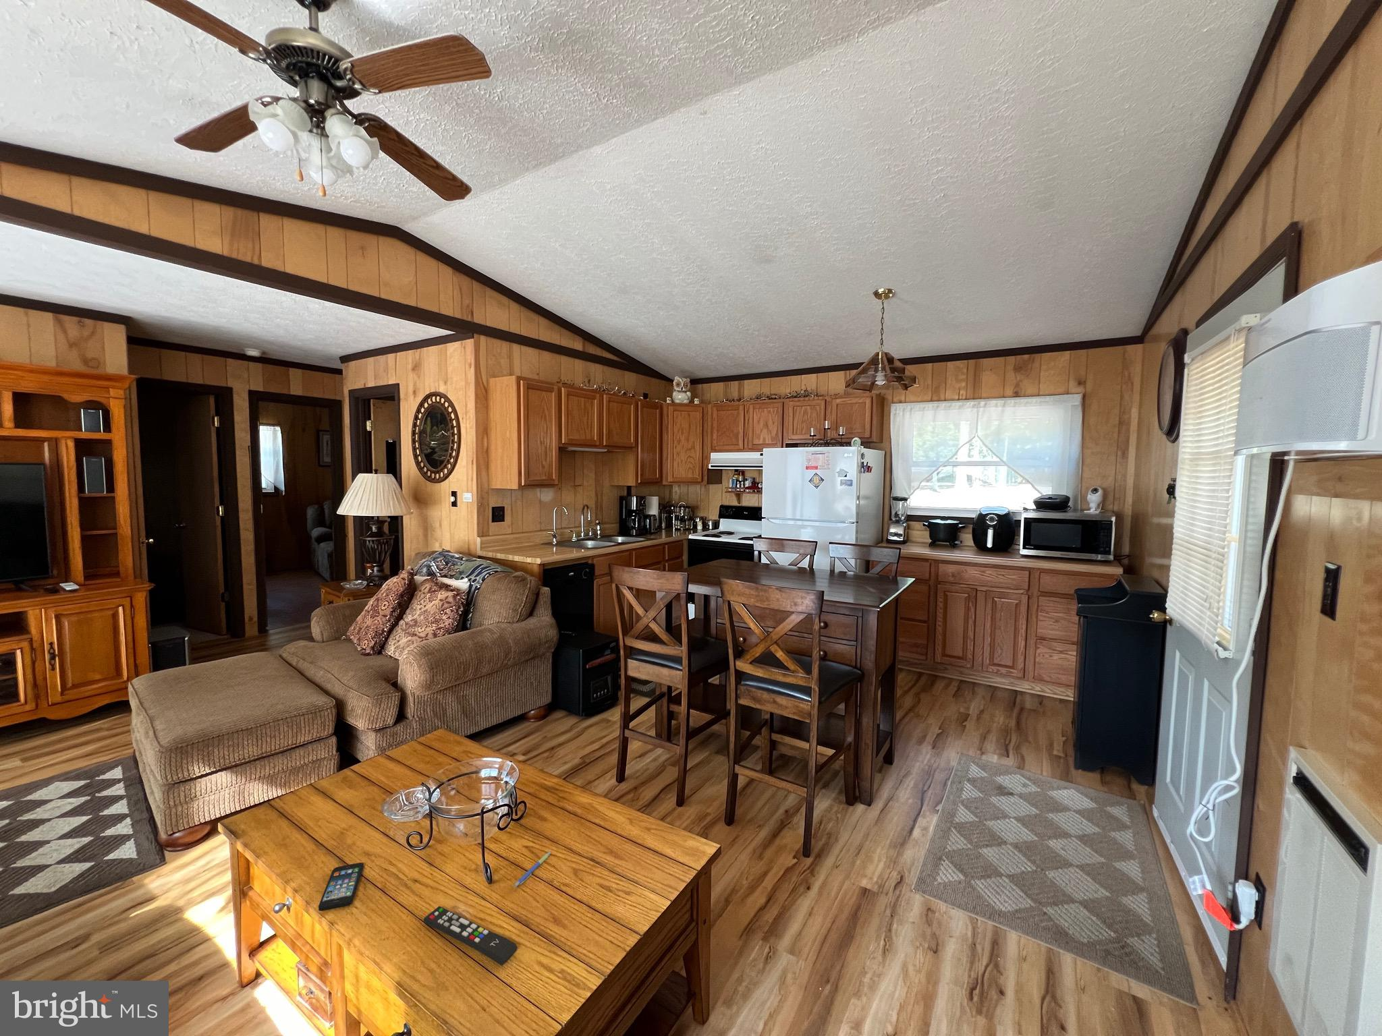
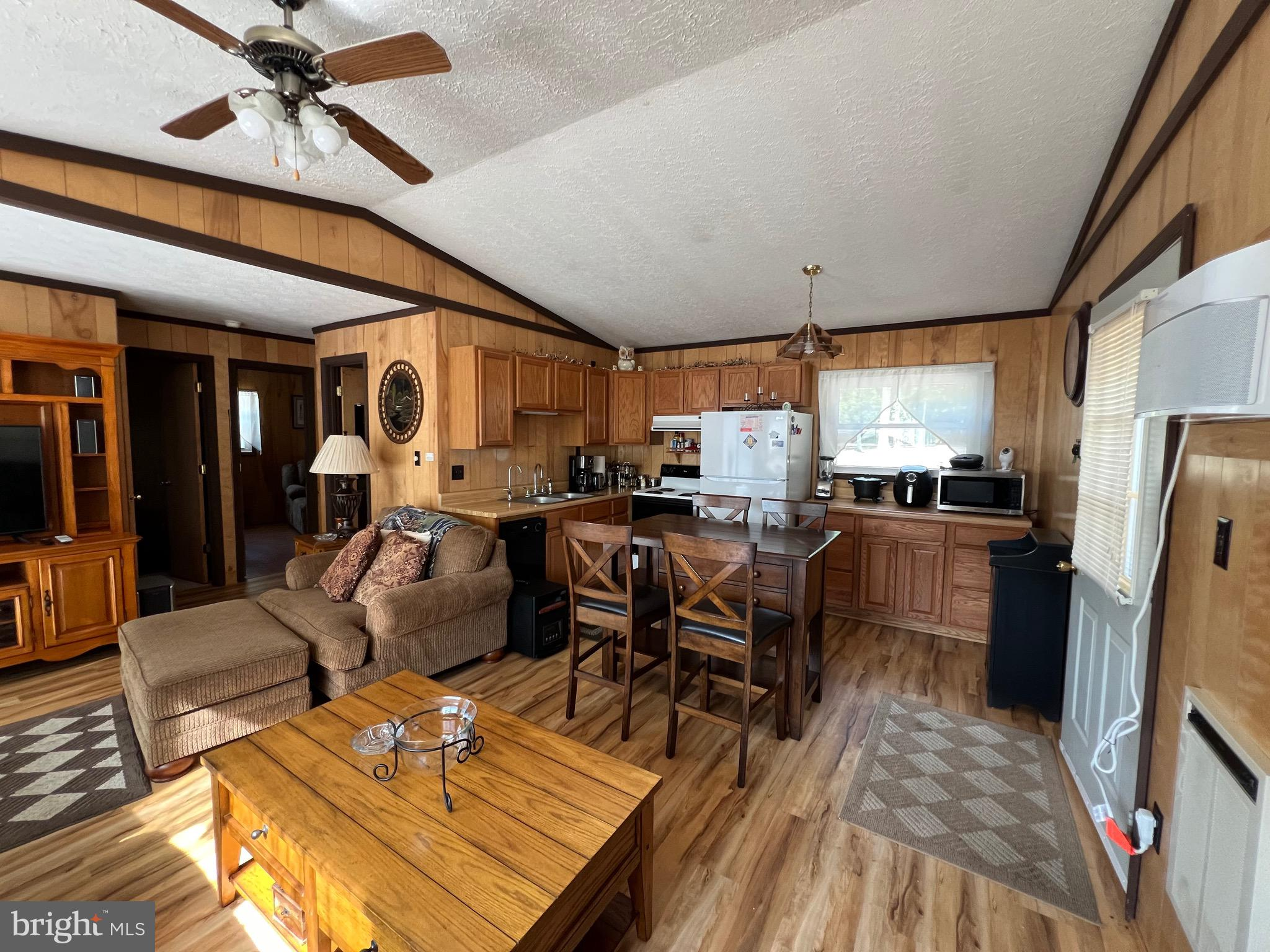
- smartphone (342, 885)
- pen (534, 867)
- remote control (469, 934)
